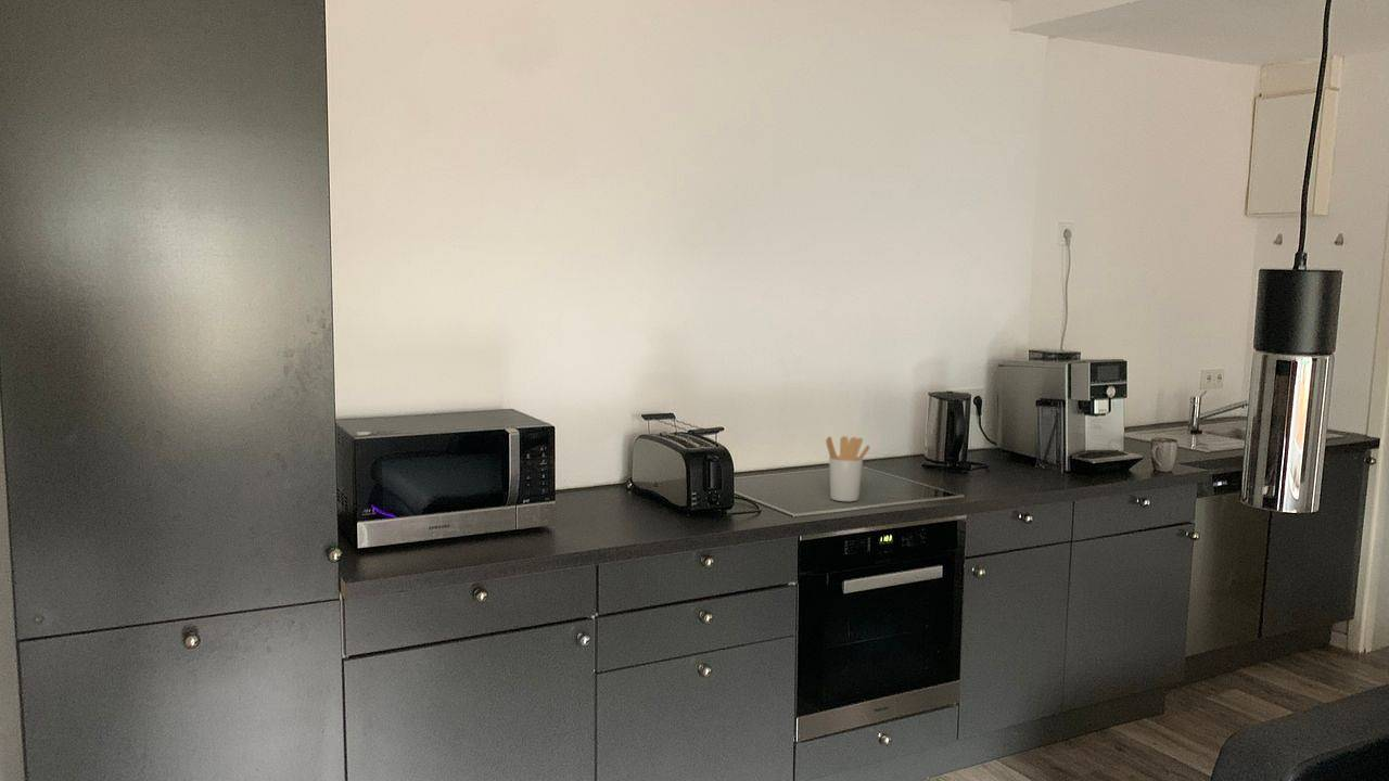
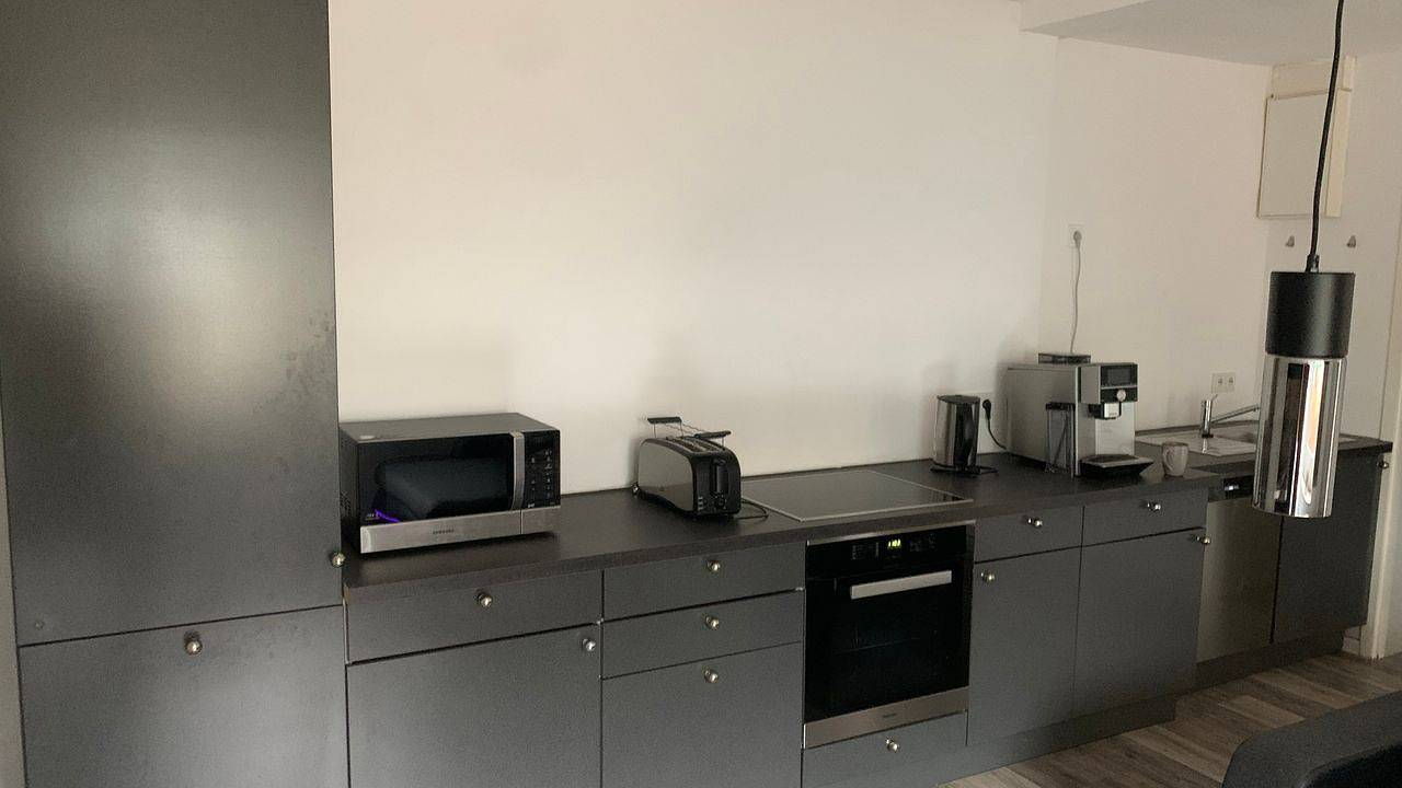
- utensil holder (846, 466)
